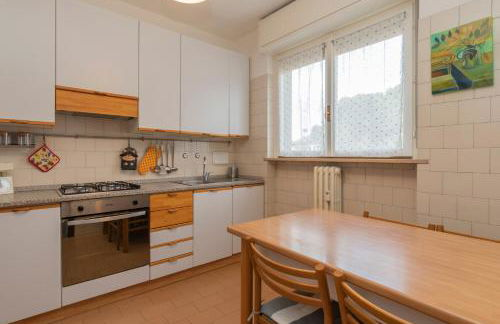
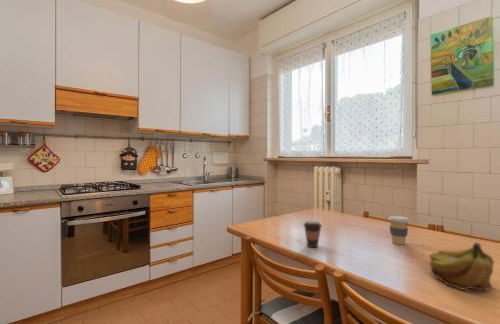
+ fruit (456, 258)
+ coffee cup (398, 229)
+ coffee cup (312, 234)
